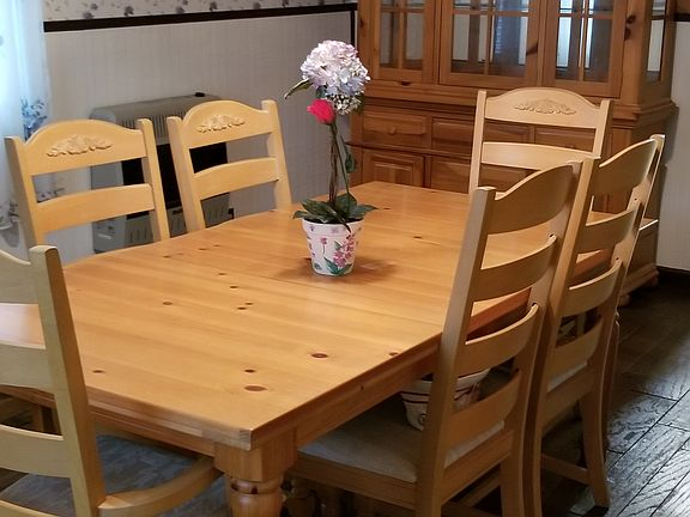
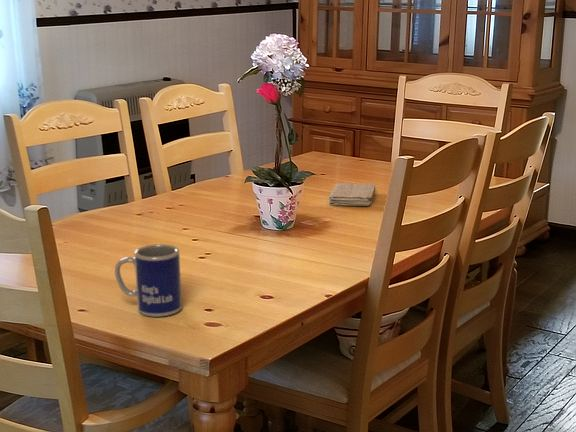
+ washcloth (352, 193)
+ mug (147, 279)
